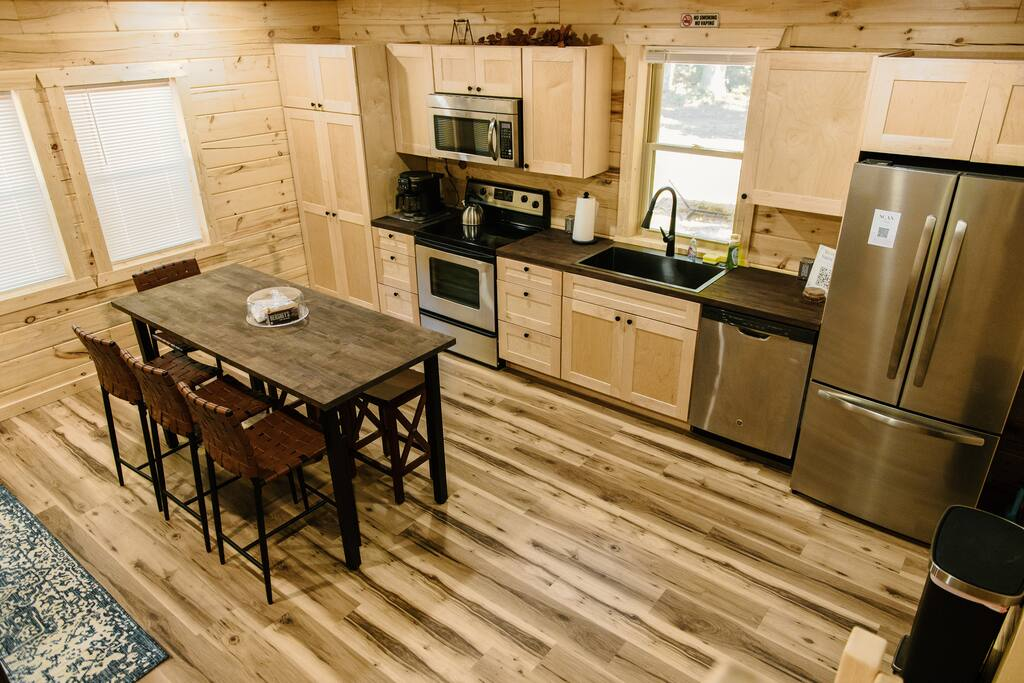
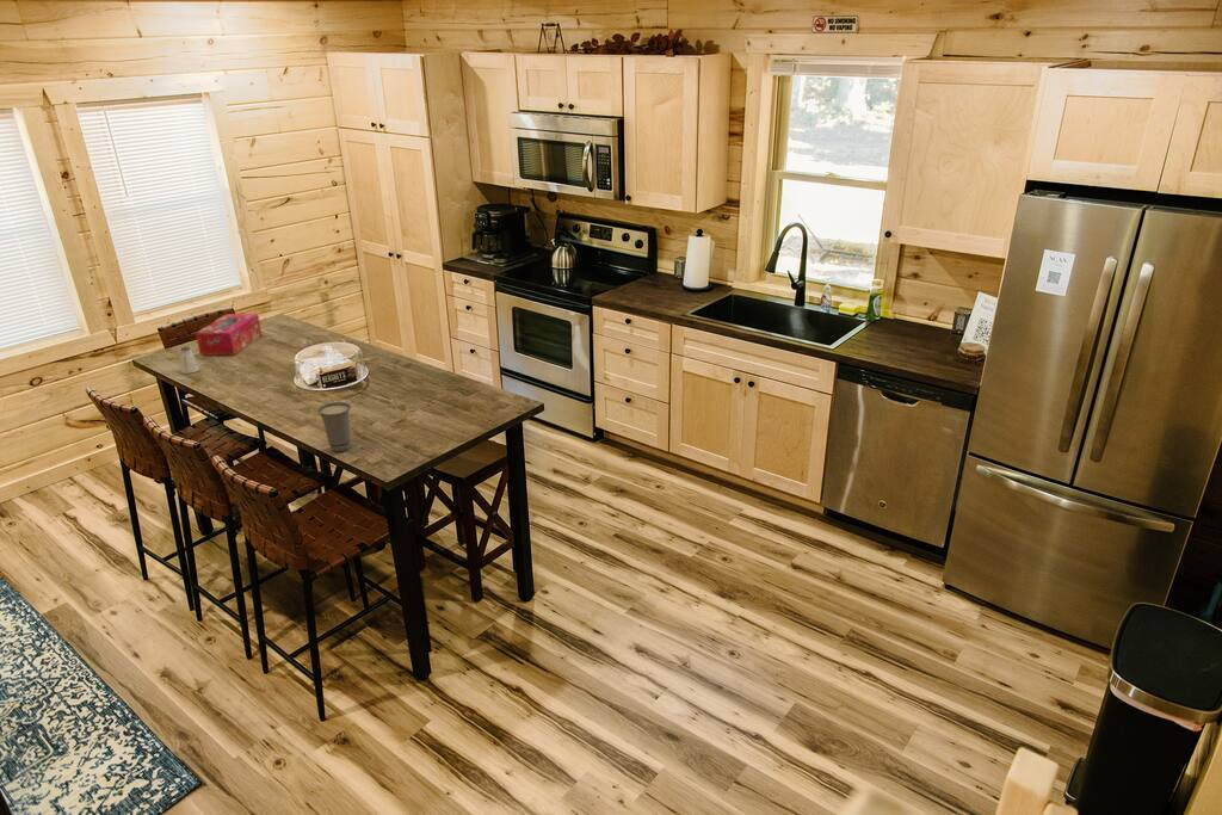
+ cup (337, 428)
+ saltshaker (187, 359)
+ tissue box (229, 333)
